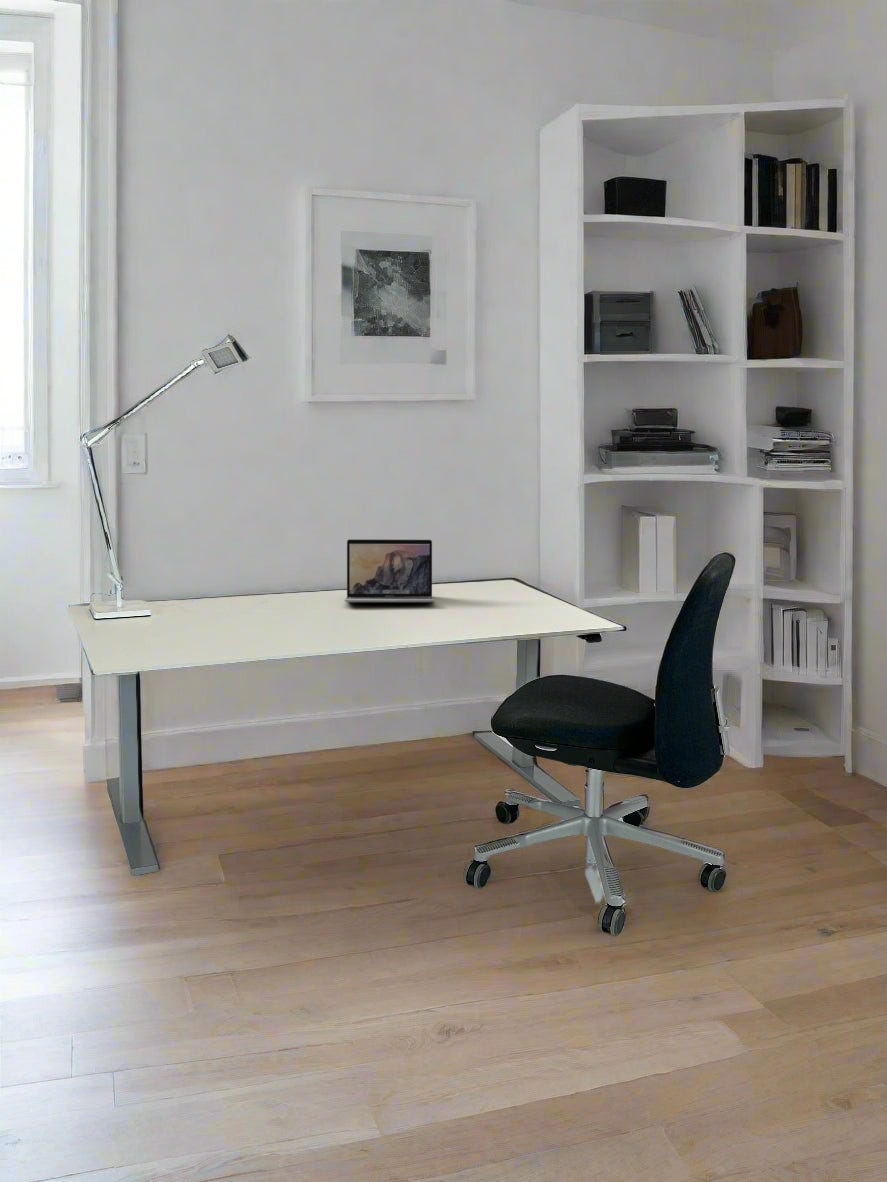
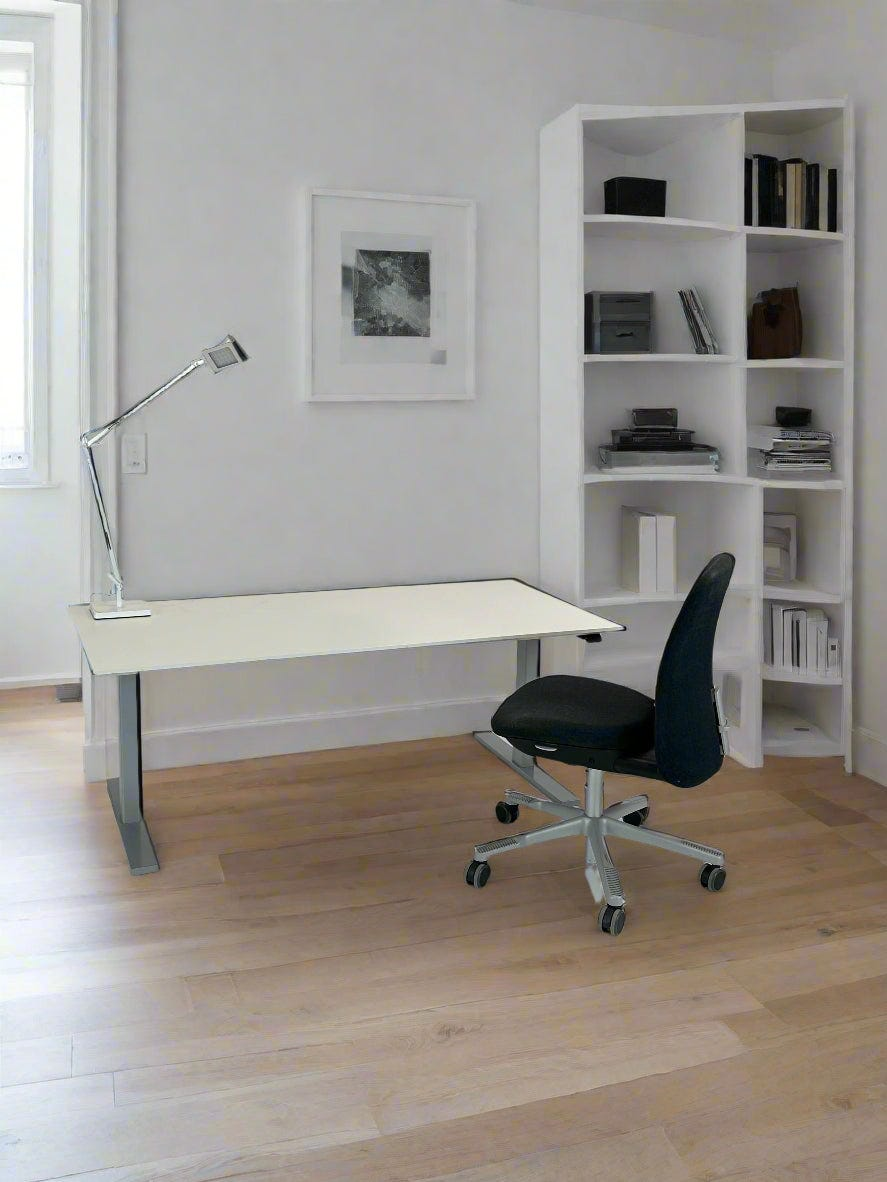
- laptop (389, 570)
